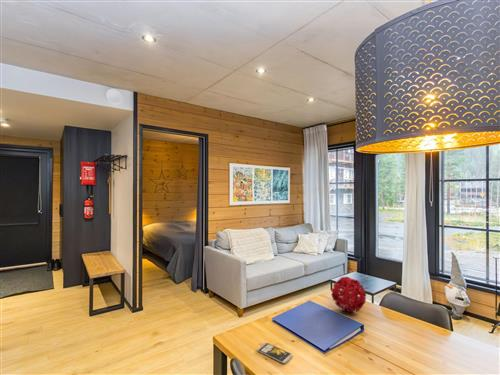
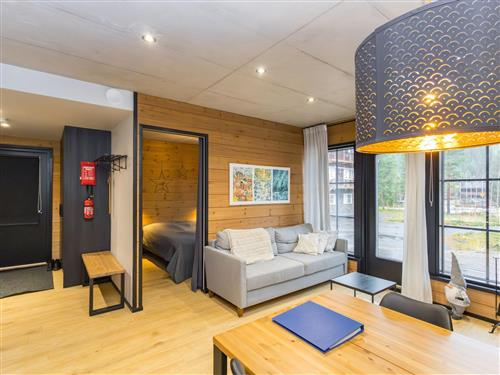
- smartphone (274, 352)
- decorative ball (348, 294)
